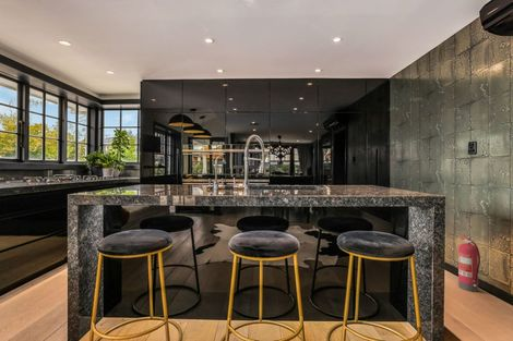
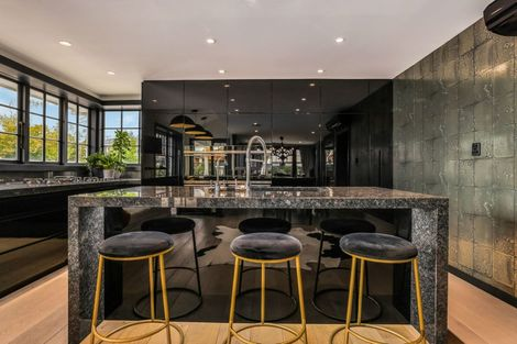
- fire extinguisher (469, 263)
